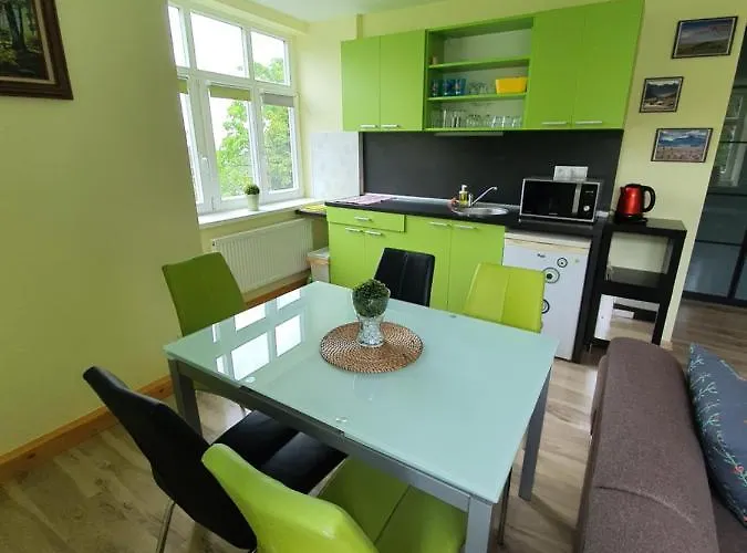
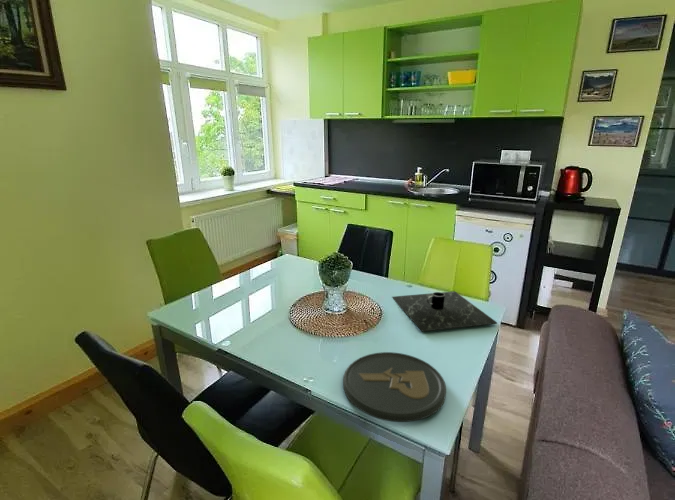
+ placemat (441, 302)
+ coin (393, 382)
